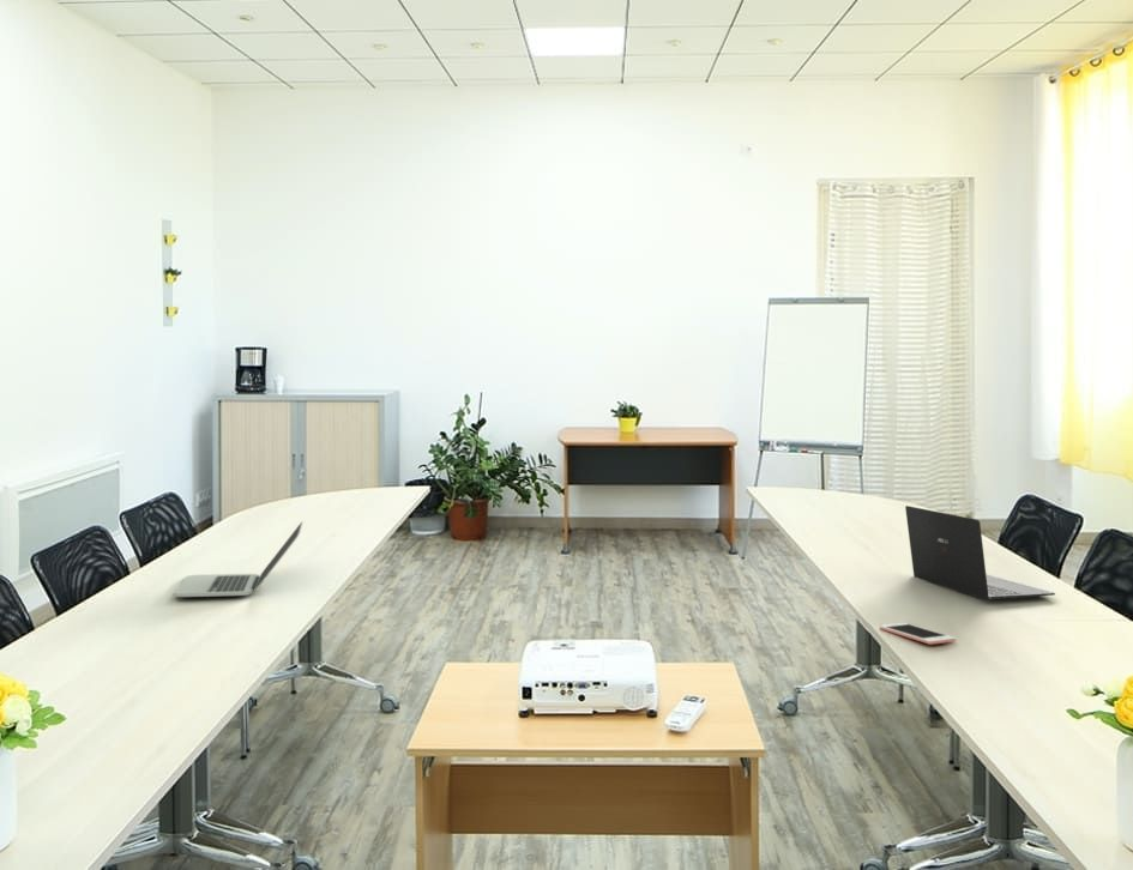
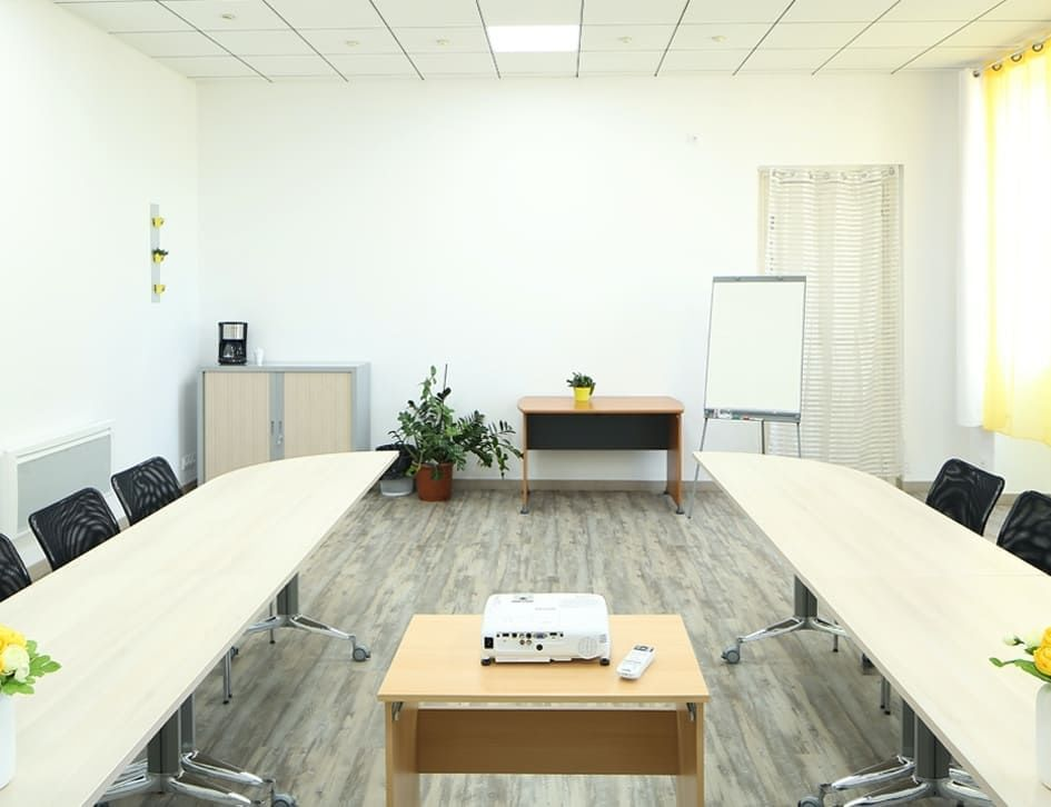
- laptop (977, 549)
- cell phone (916, 633)
- laptop (241, 574)
